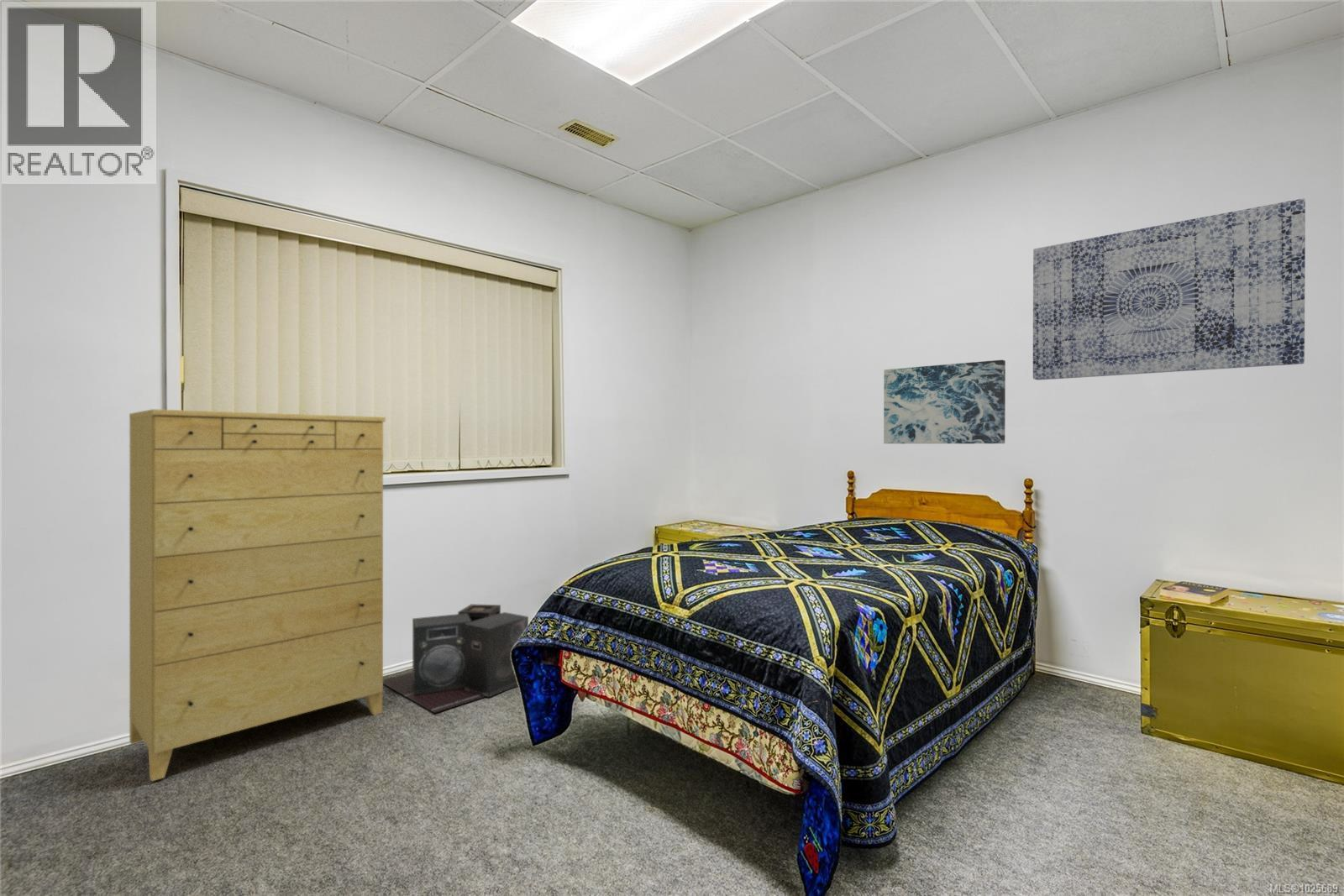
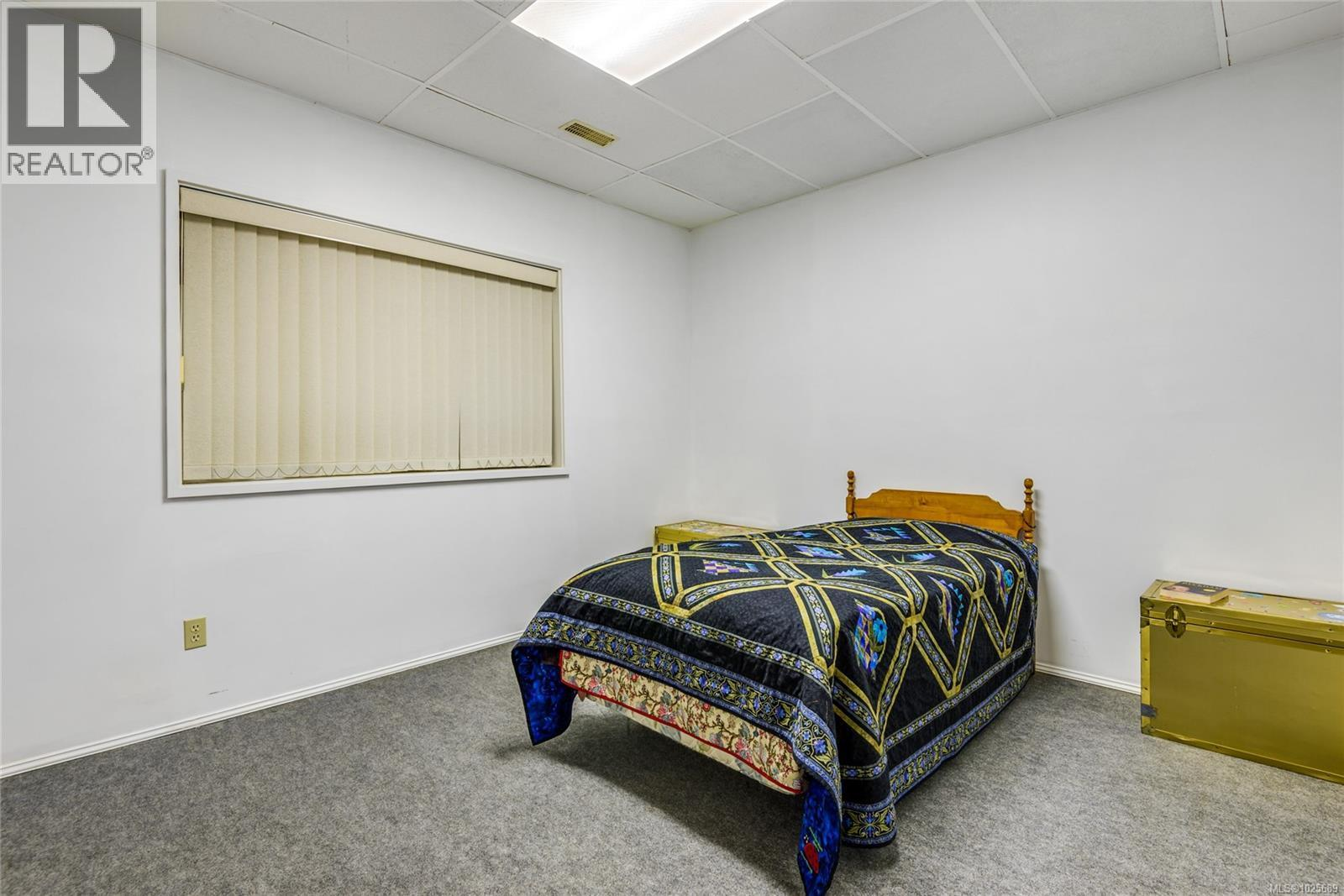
- wall art (941, 404)
- speaker (461, 647)
- dresser (264, 572)
- wall art (1154, 300)
